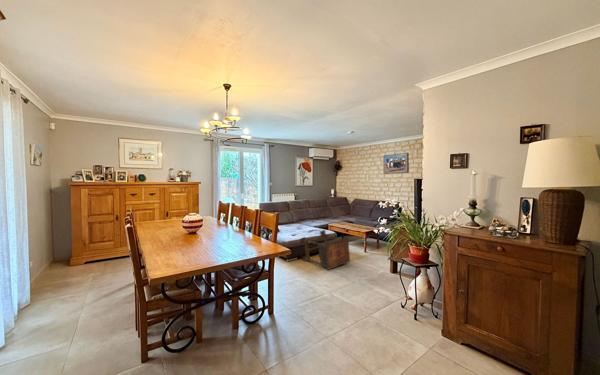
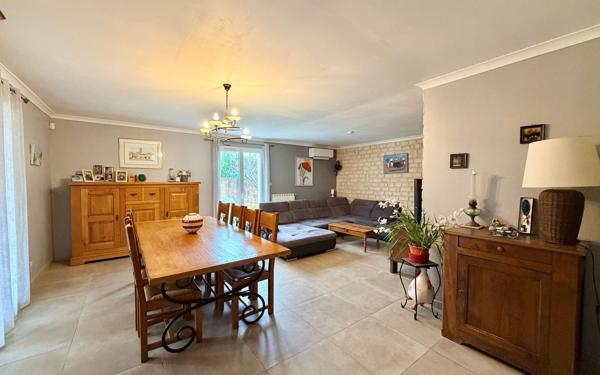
- side table (325, 248)
